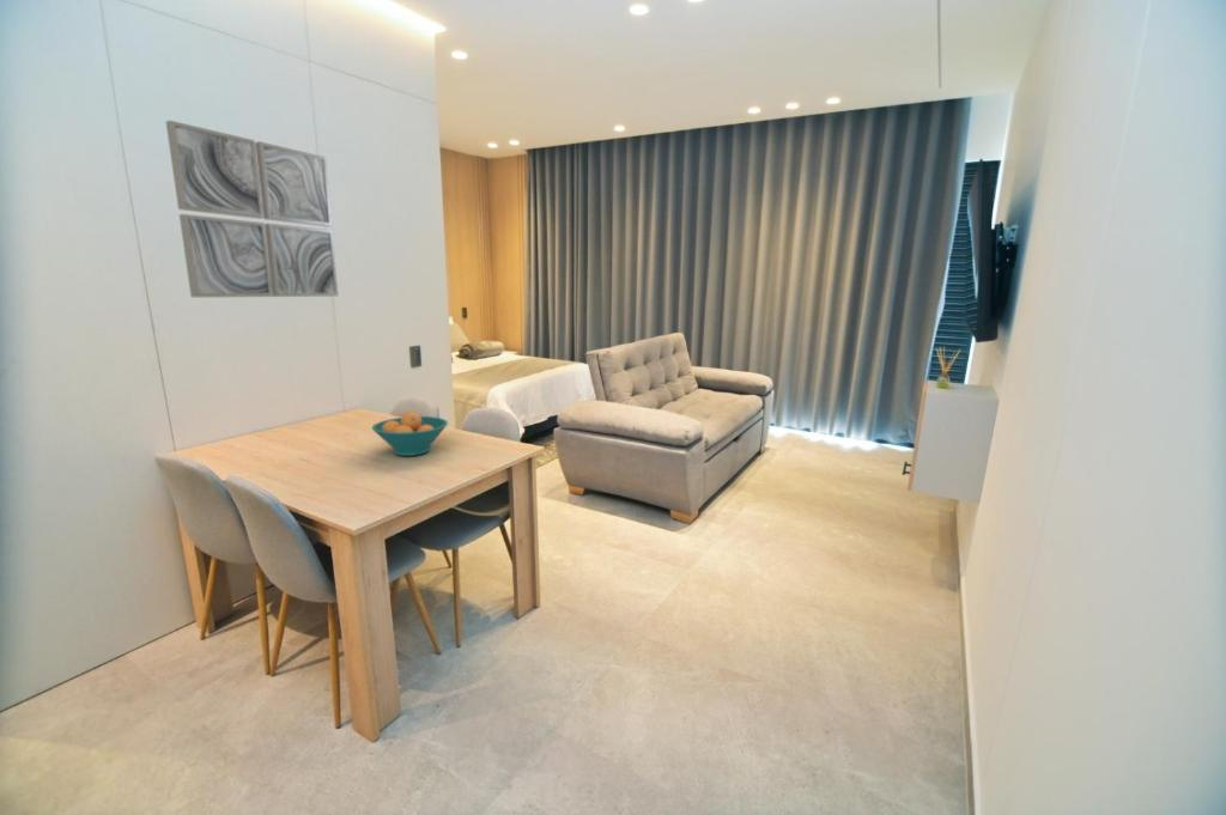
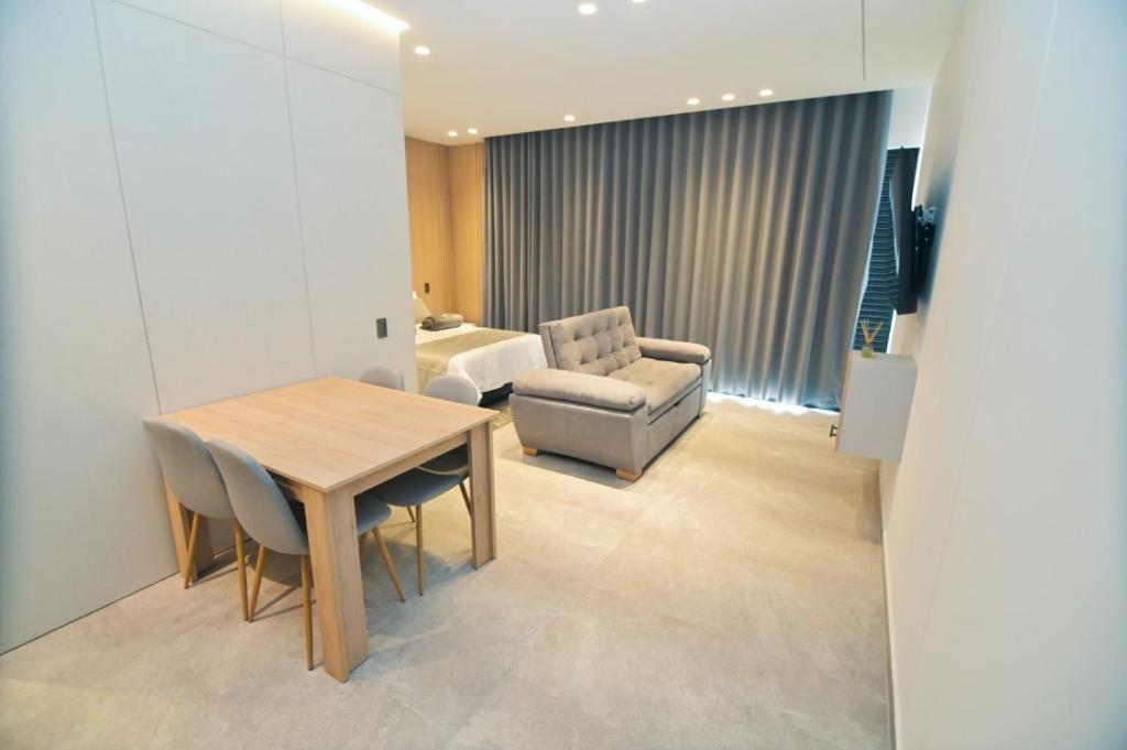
- fruit bowl (411, 431)
- wall art (263, 223)
